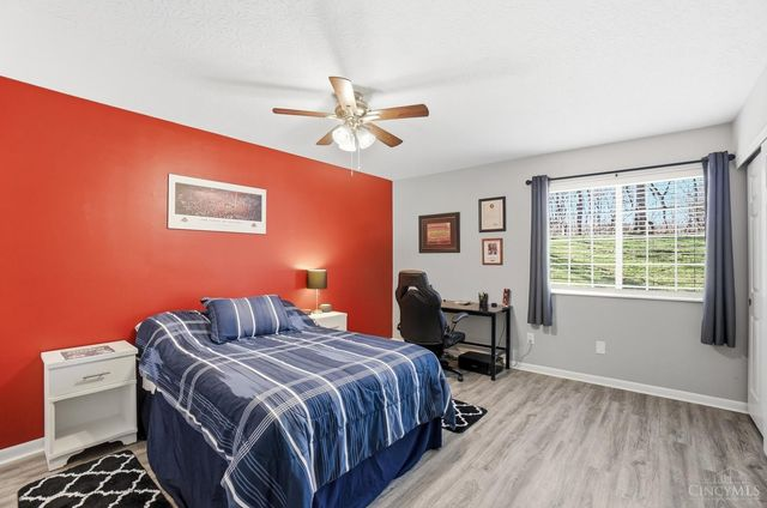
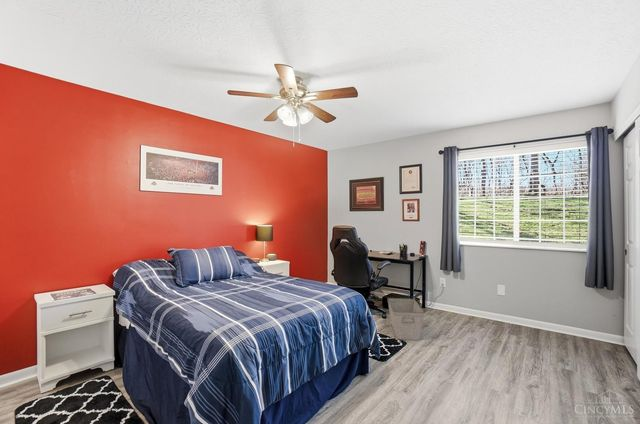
+ storage bin (404, 317)
